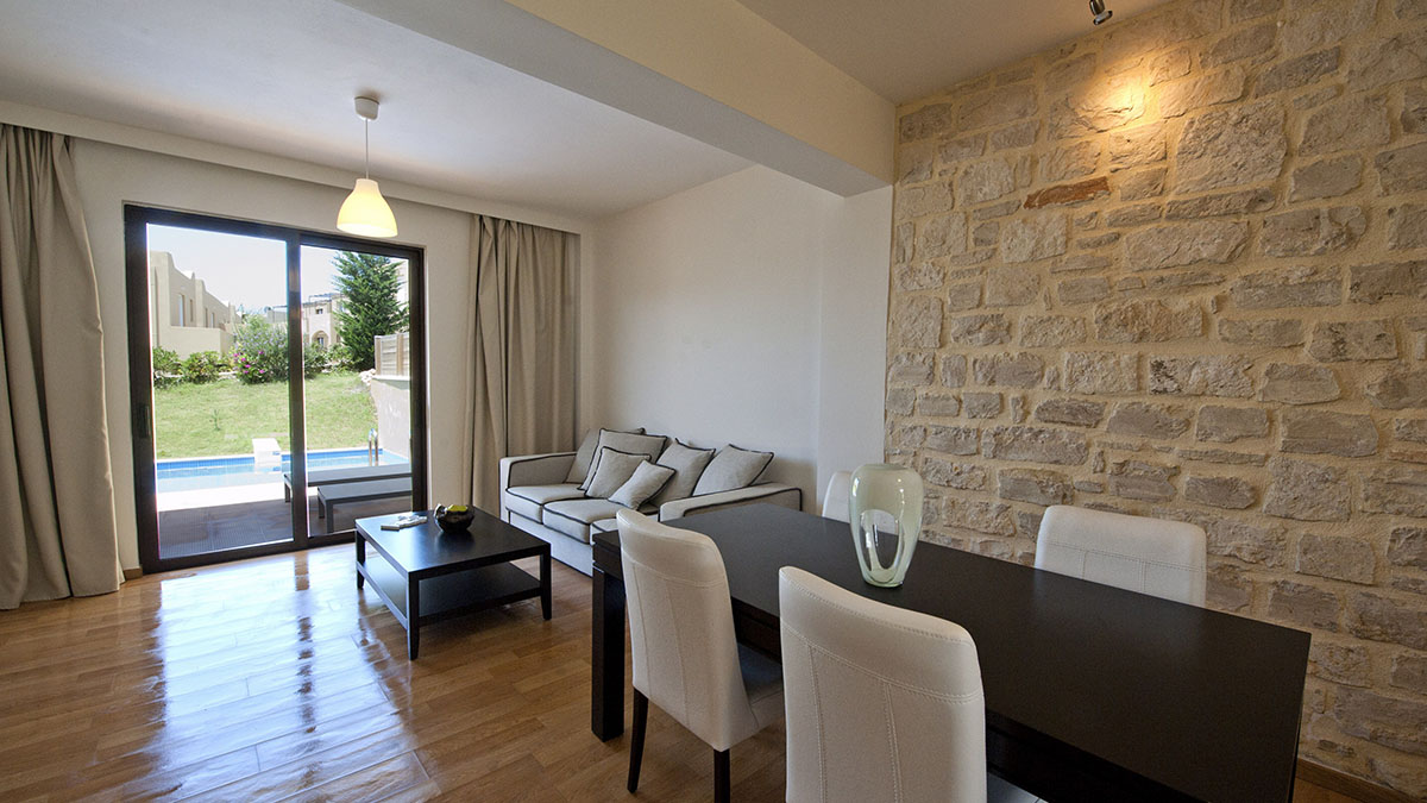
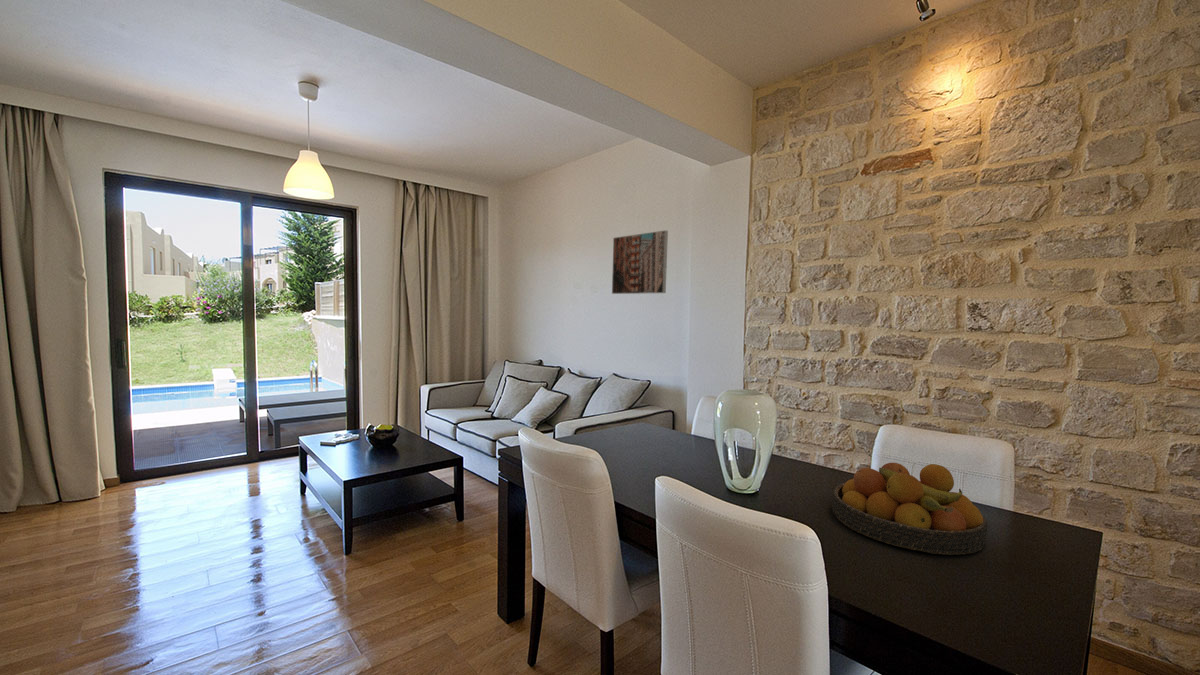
+ fruit bowl (905, 494)
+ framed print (638, 264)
